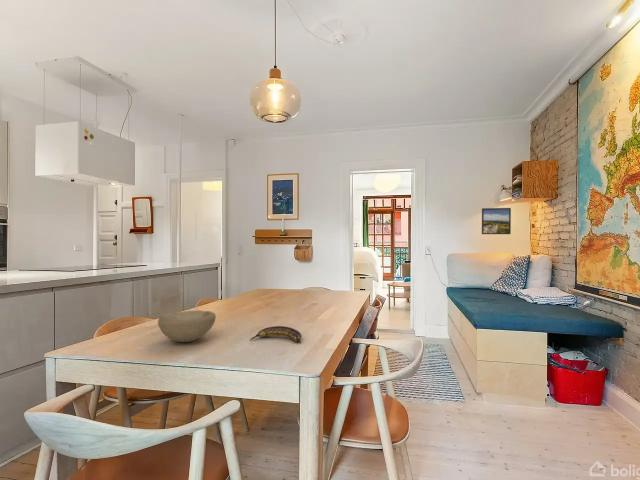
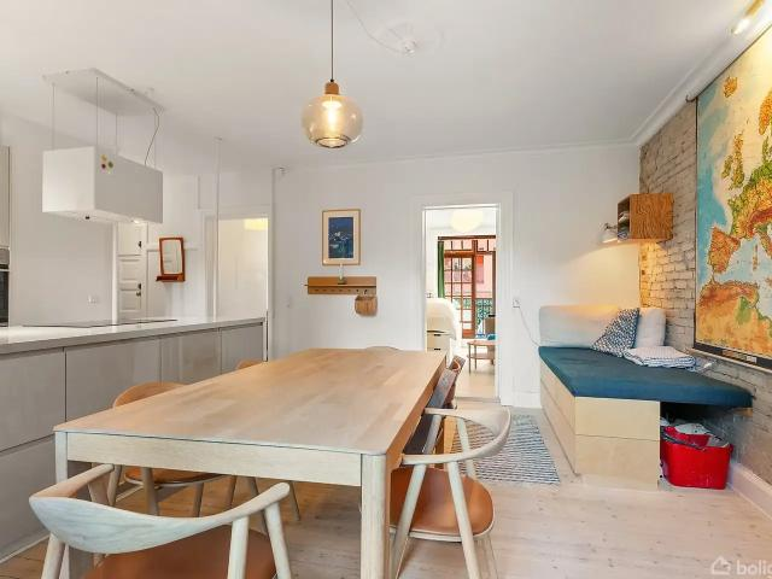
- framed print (496, 221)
- bowl (187, 327)
- banana (278, 333)
